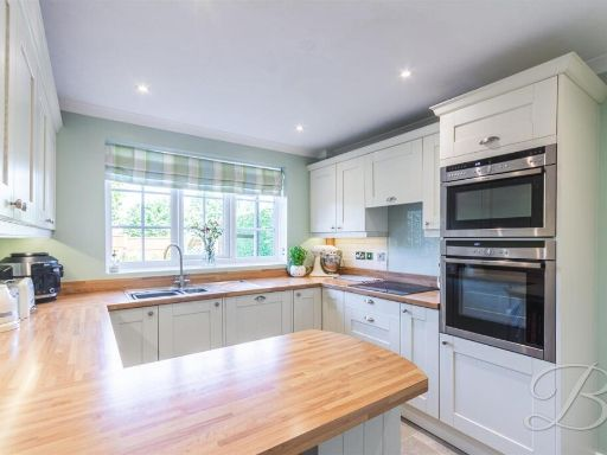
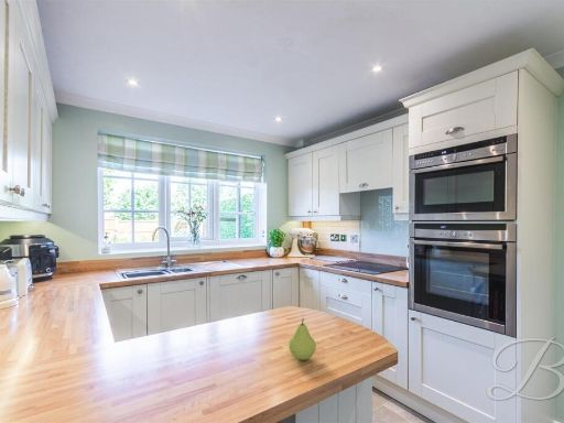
+ fruit (302, 338)
